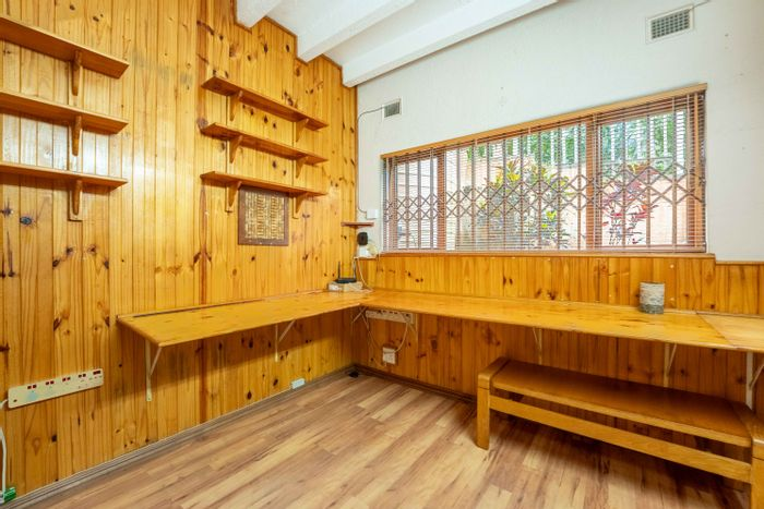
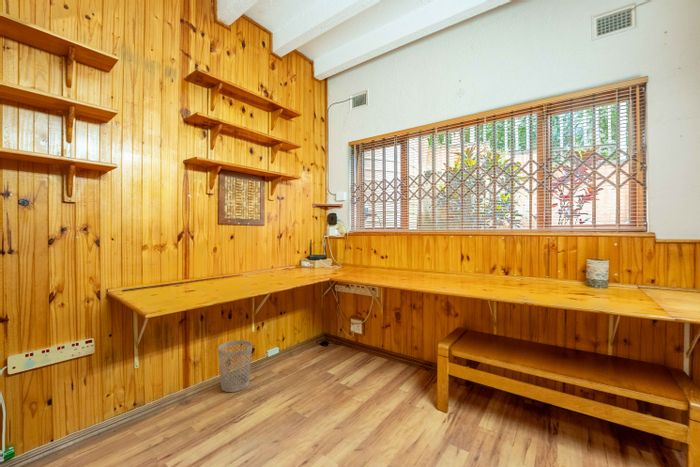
+ wastebasket (235, 366)
